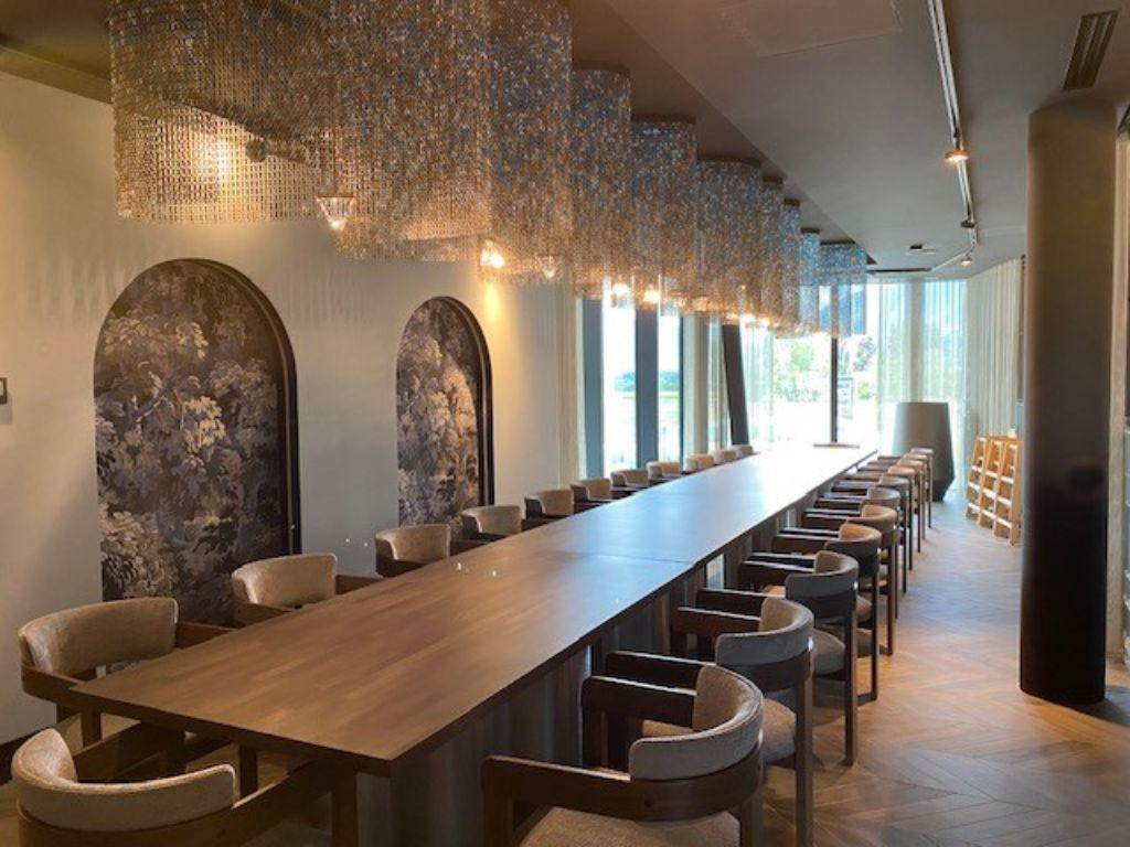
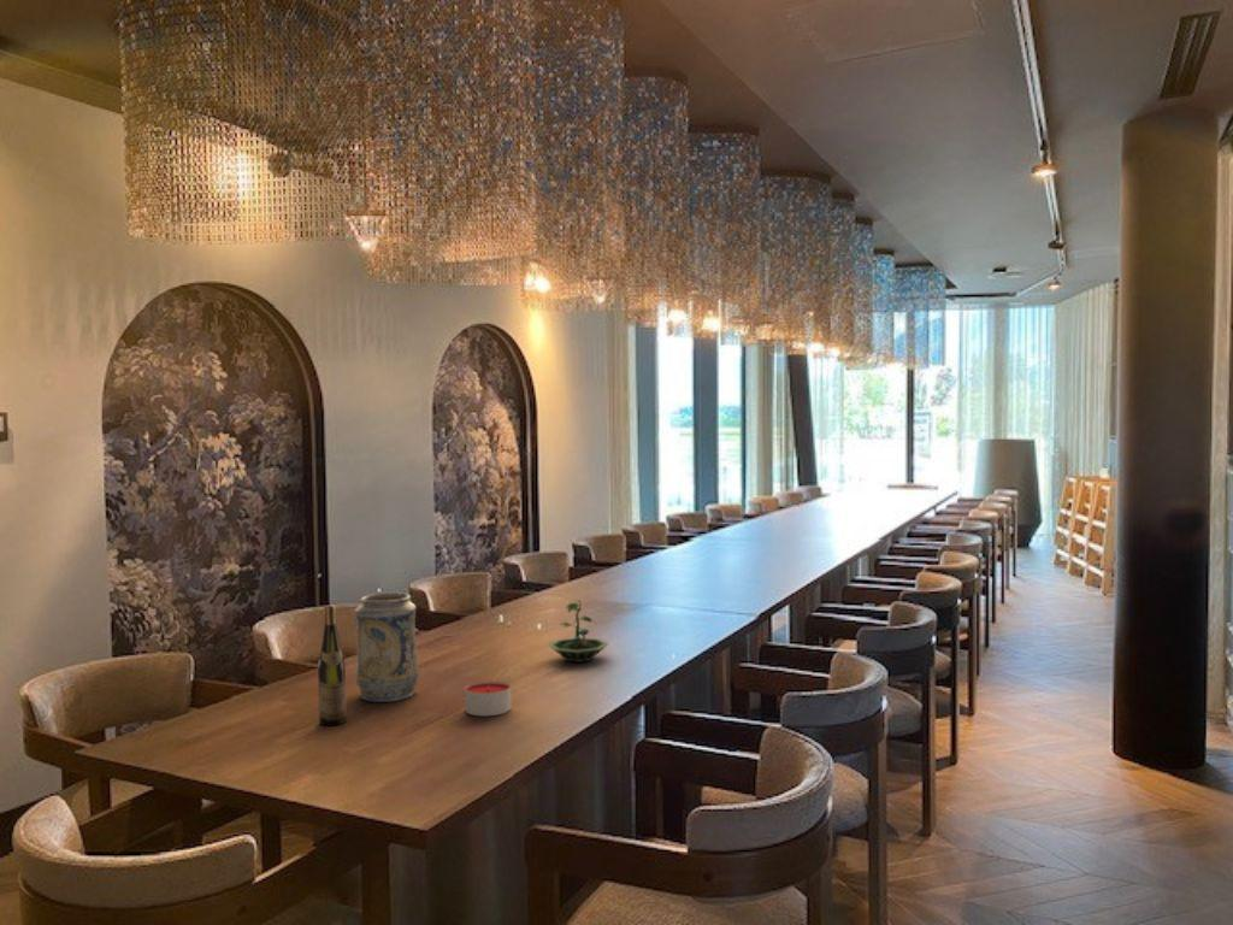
+ terrarium (577, 612)
+ candle (488, 697)
+ wine bottle (331, 664)
+ decorative vase (387, 646)
